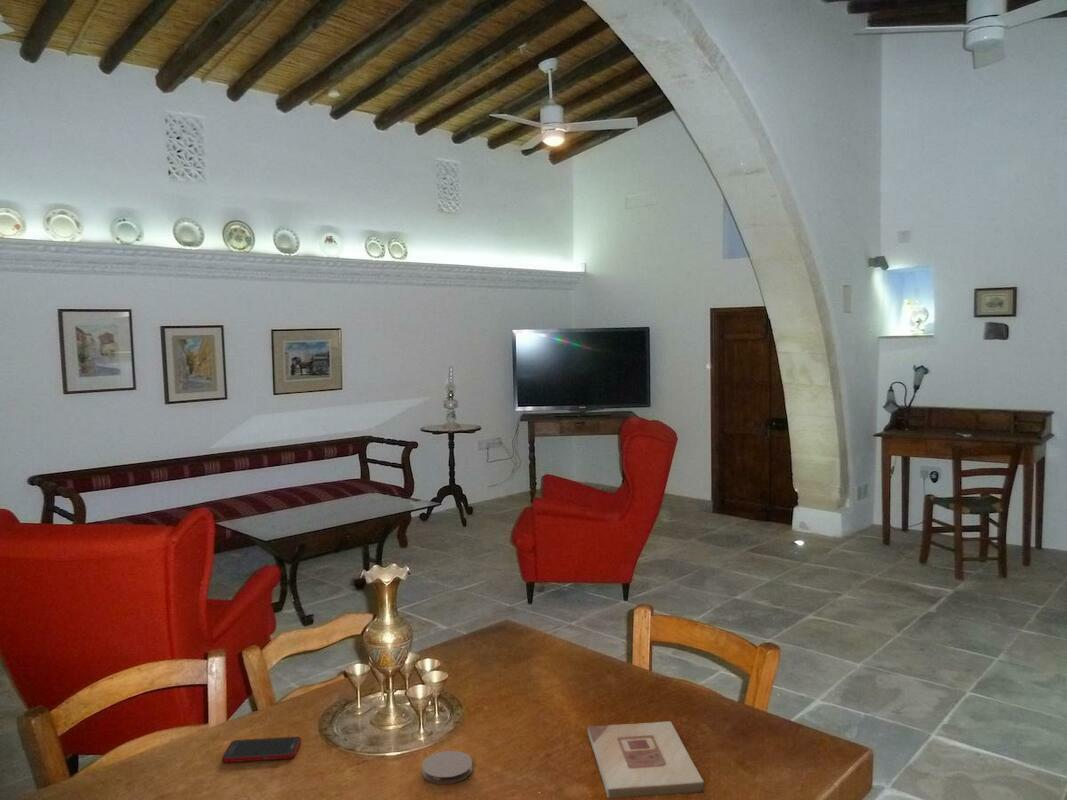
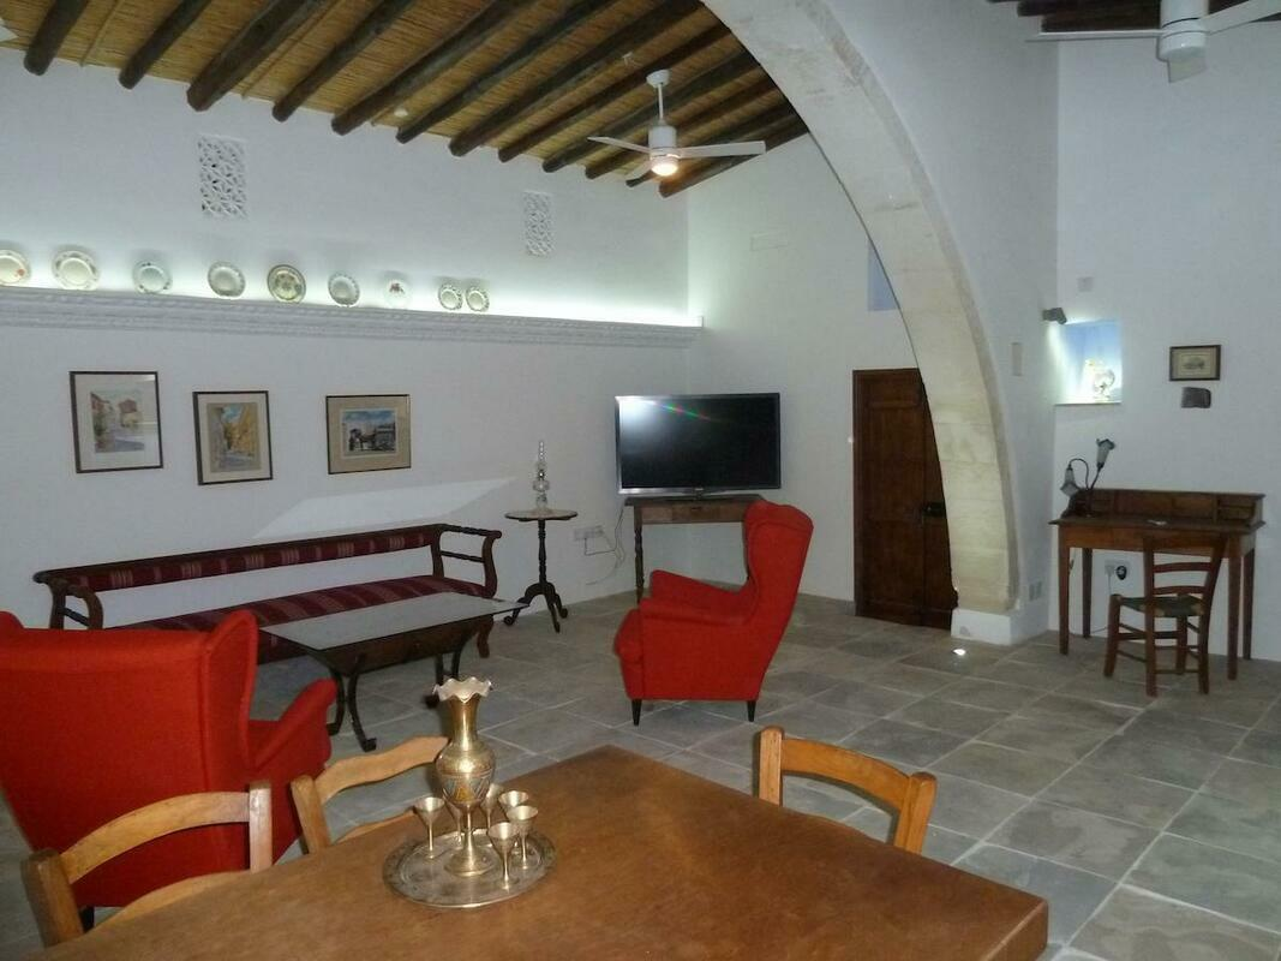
- wooden plaque (642, 756)
- cell phone (262, 749)
- coaster (447, 766)
